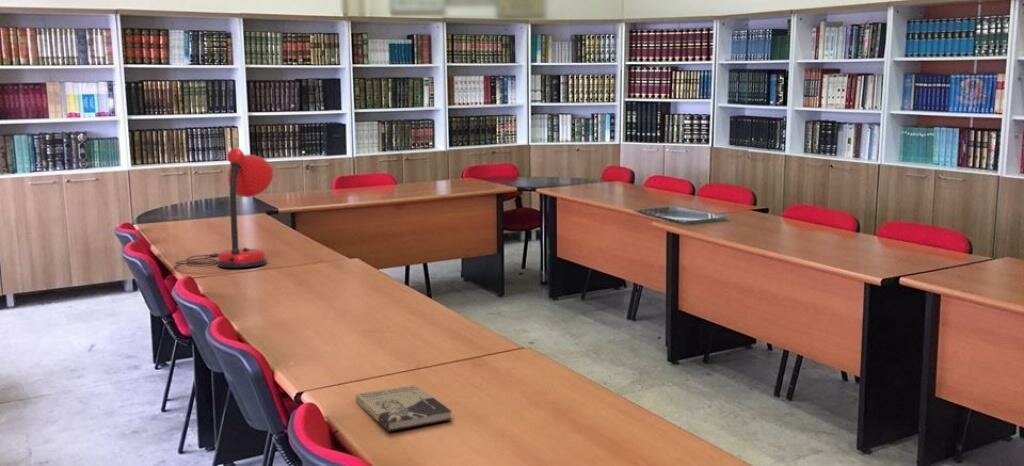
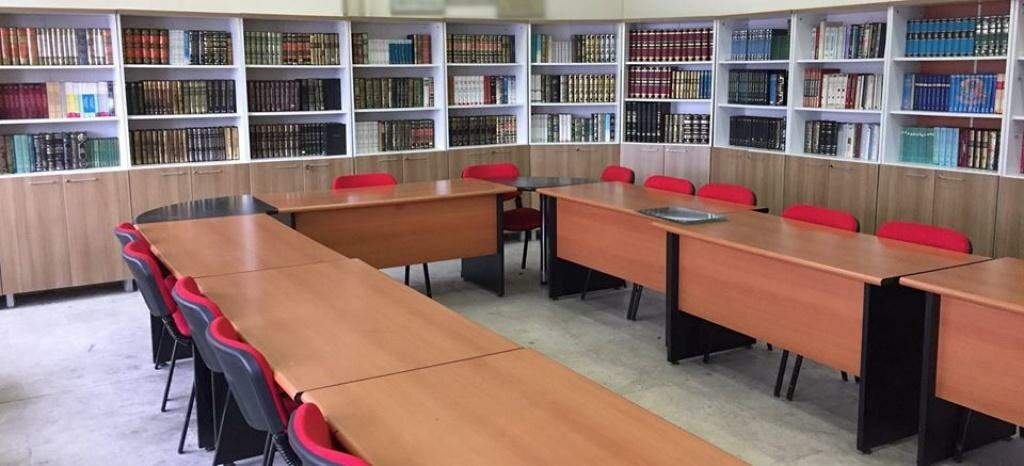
- book (402, 406)
- desk lamp (230, 205)
